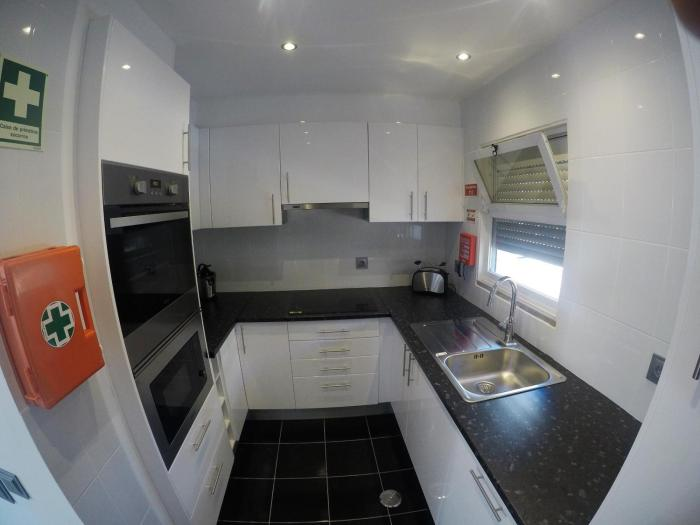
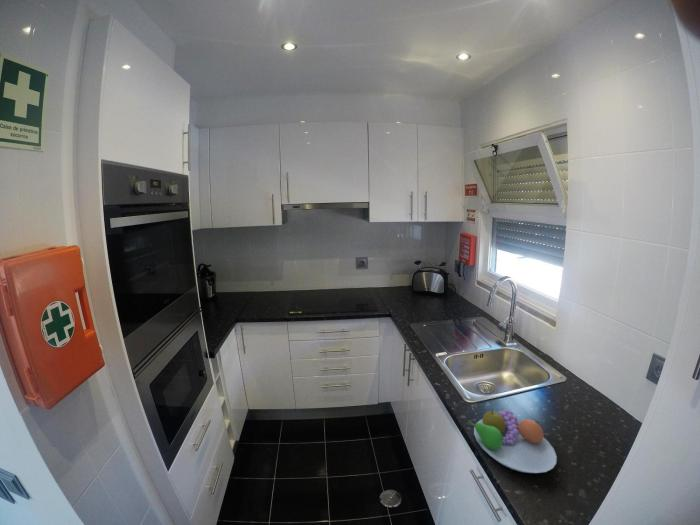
+ fruit bowl (509, 433)
